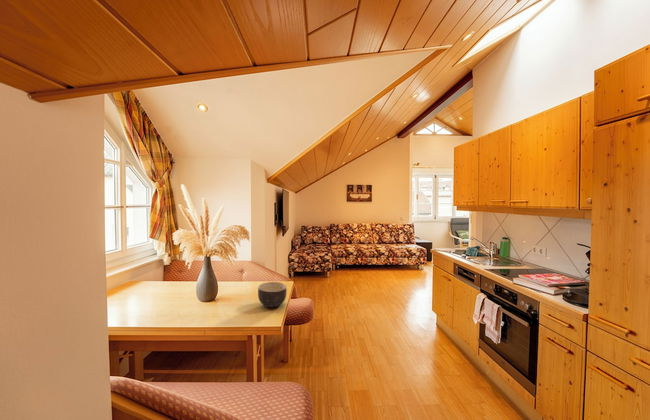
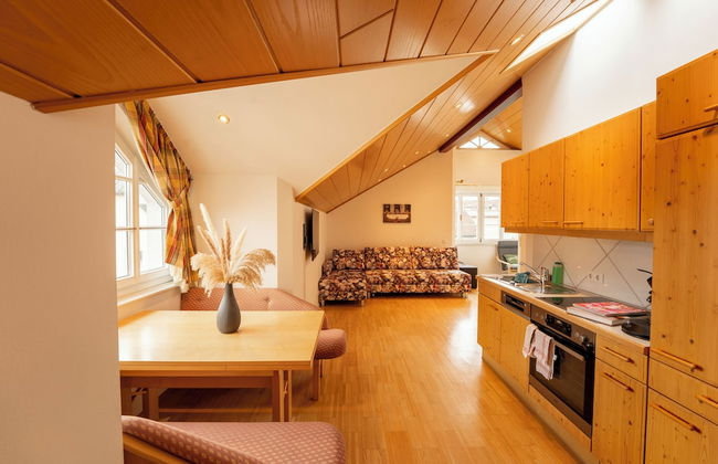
- bowl (272, 295)
